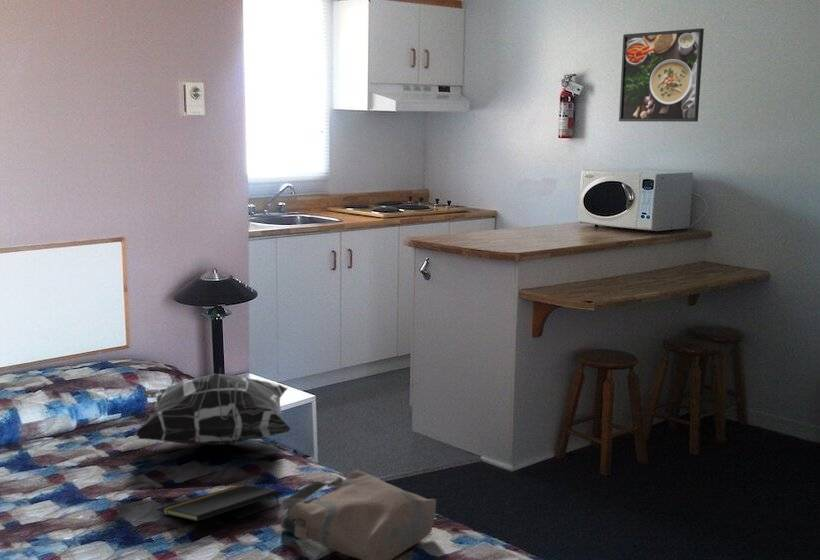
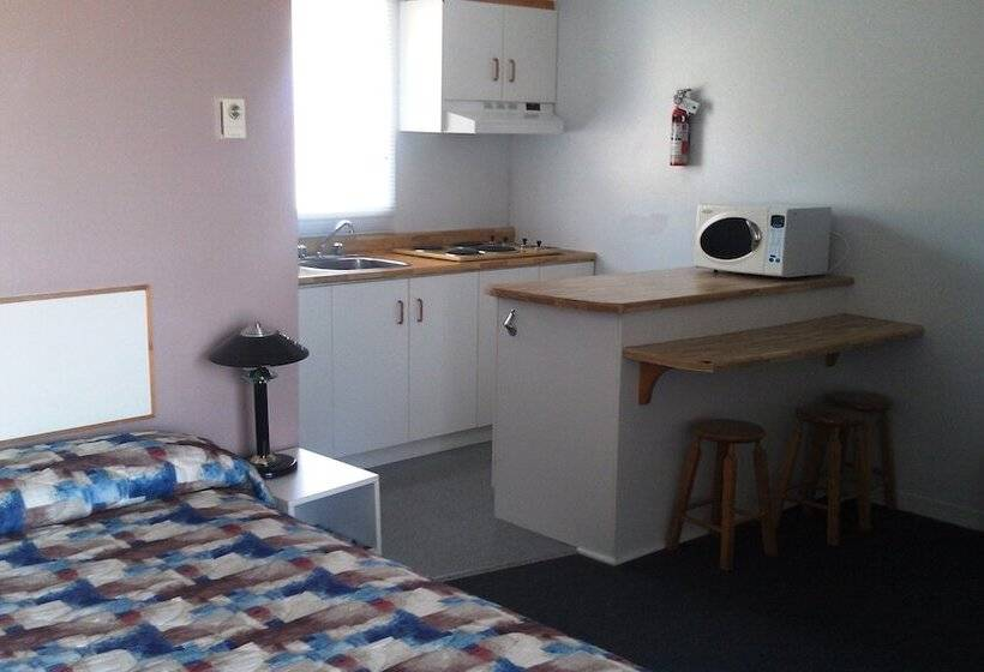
- notepad (220, 501)
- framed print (659, 76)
- tote bag (340, 513)
- decorative pillow (213, 408)
